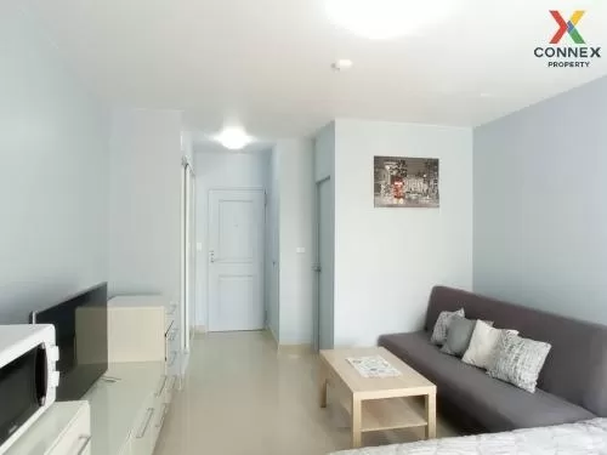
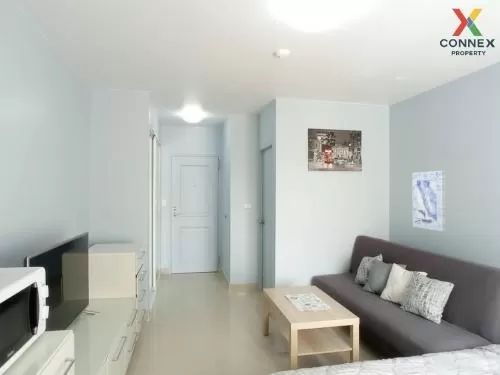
+ wall art (428, 200)
